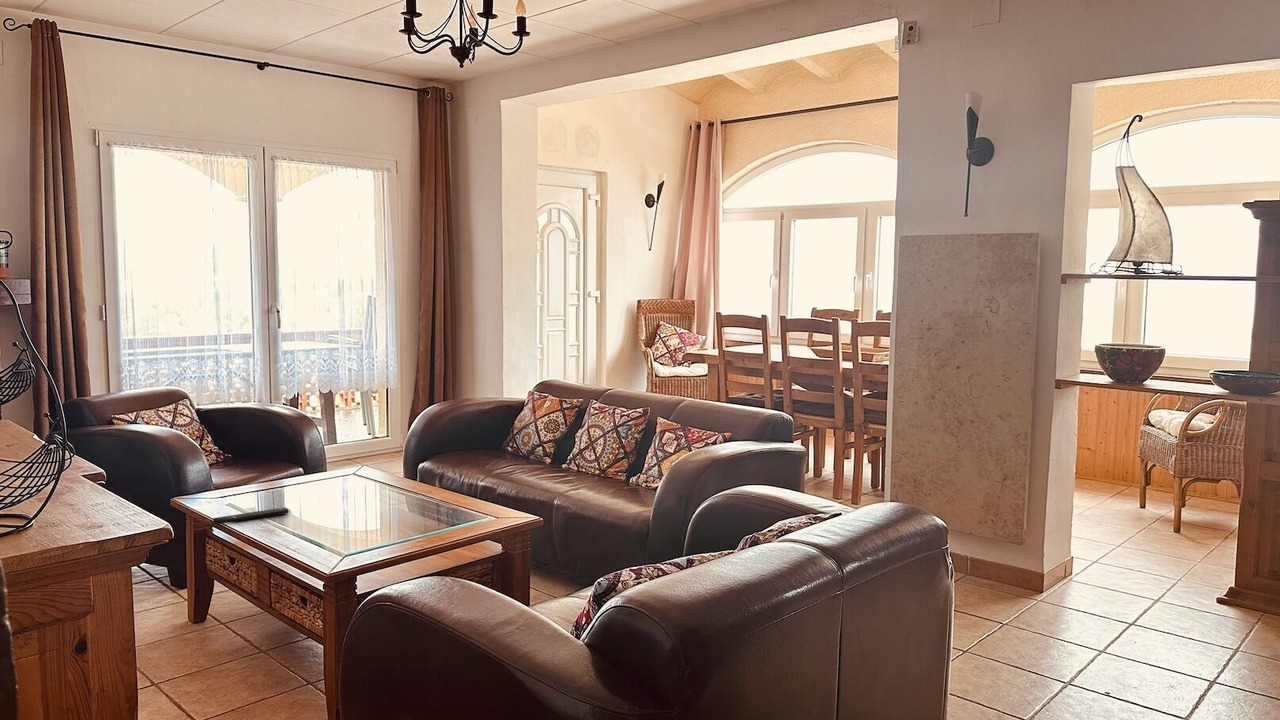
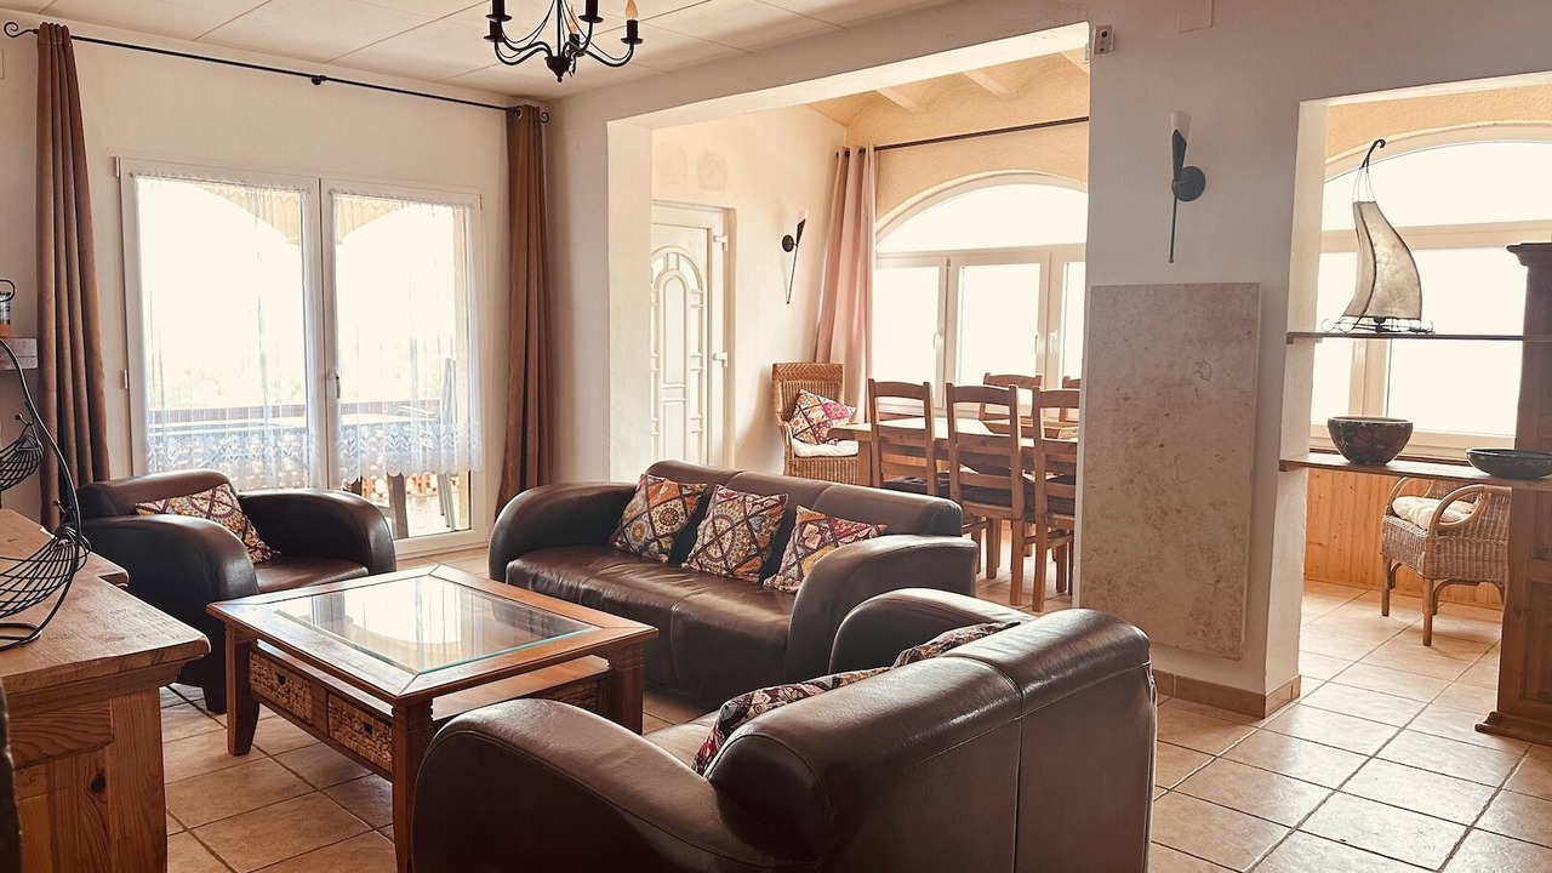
- remote control (252, 515)
